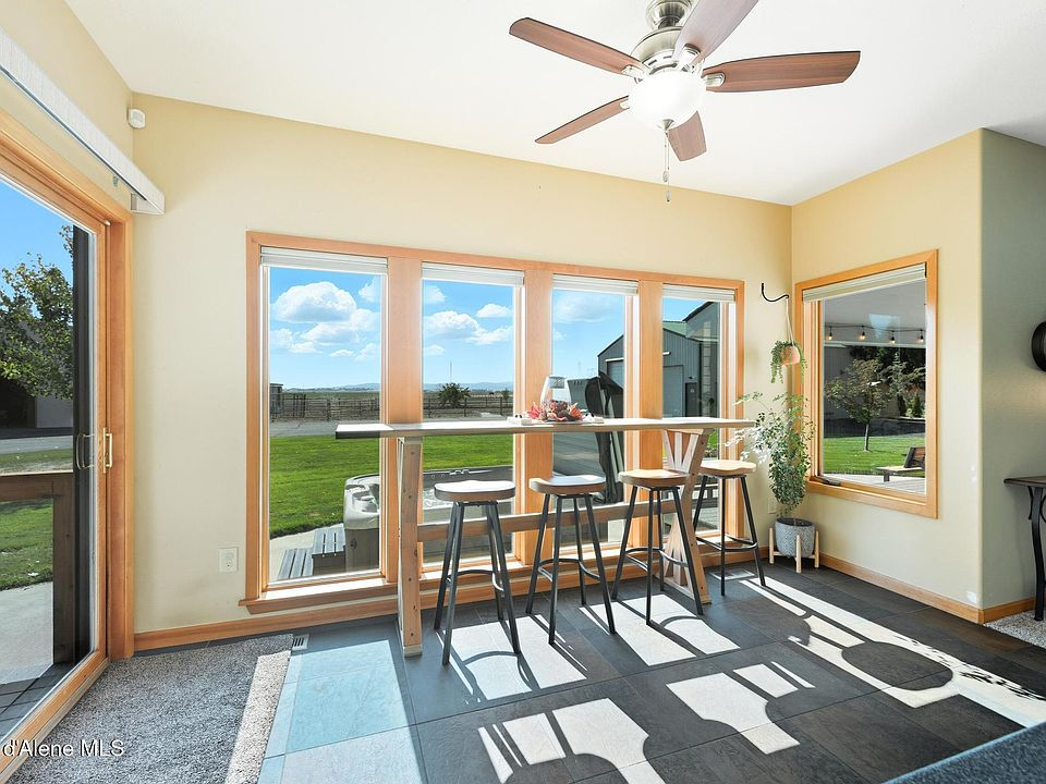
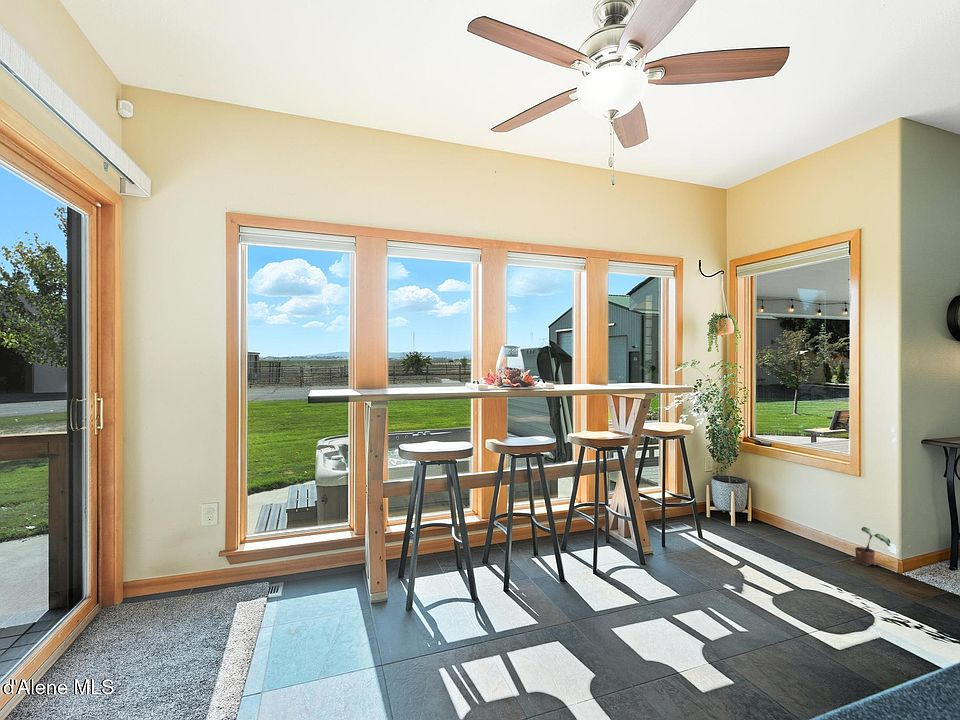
+ potted plant (868, 545)
